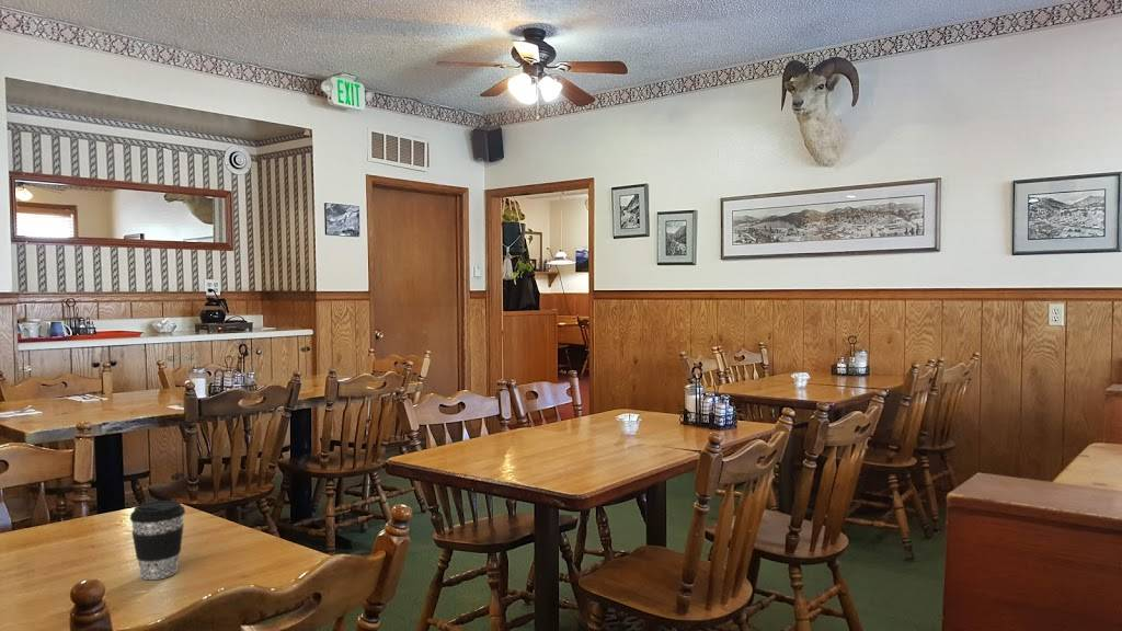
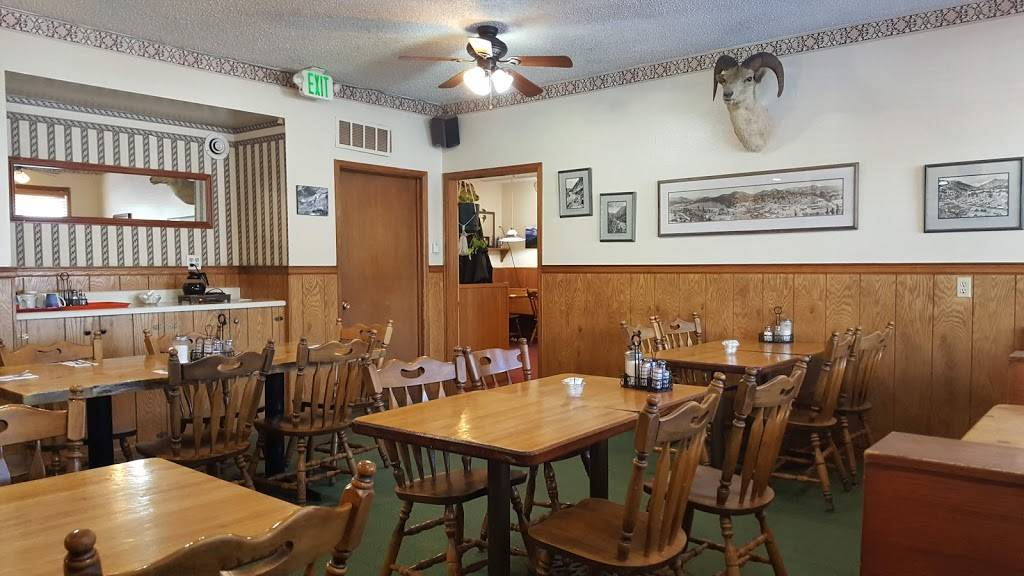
- coffee cup (158, 539)
